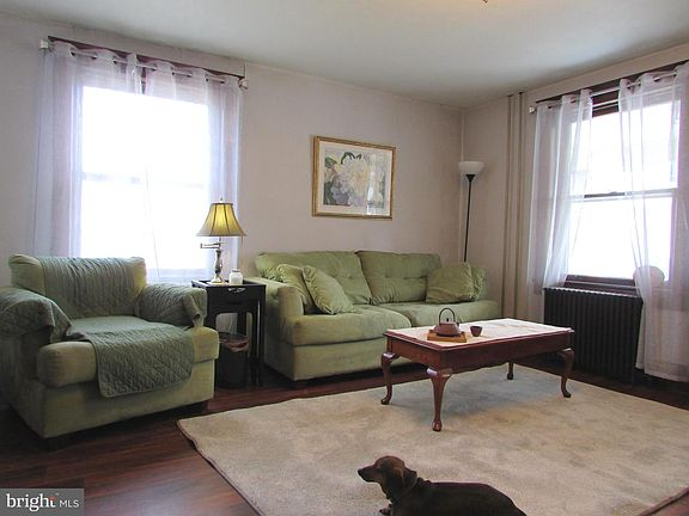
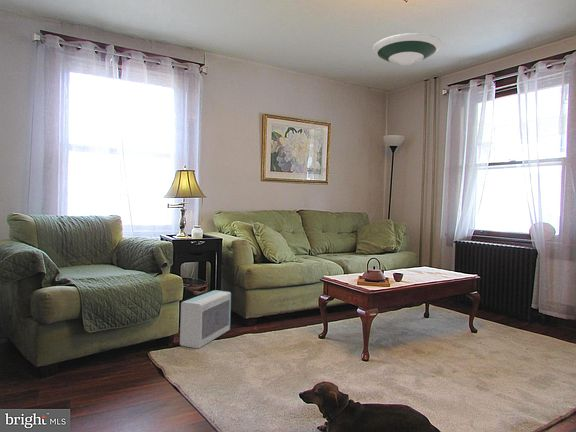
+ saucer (406, 55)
+ air purifier (207, 317)
